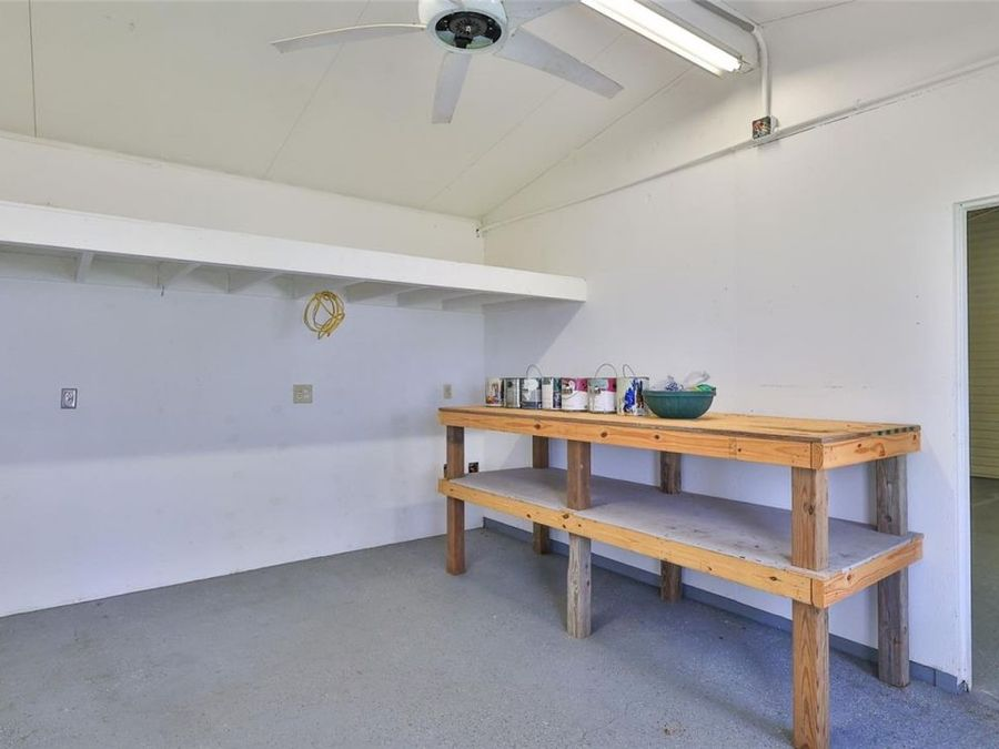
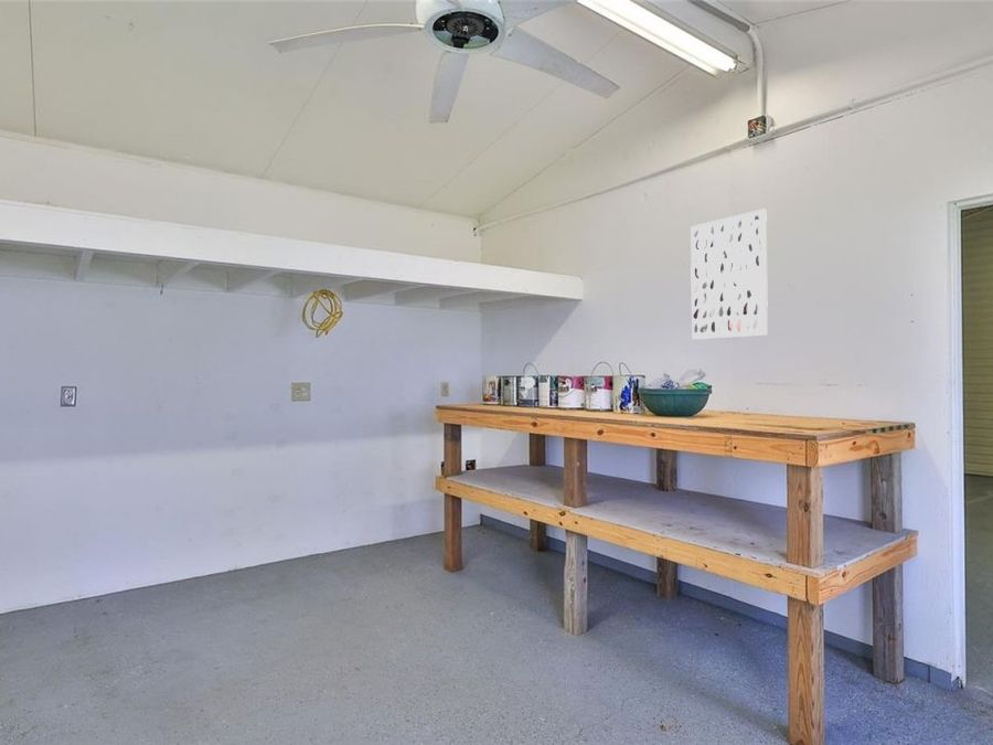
+ wall art (727, 278)
